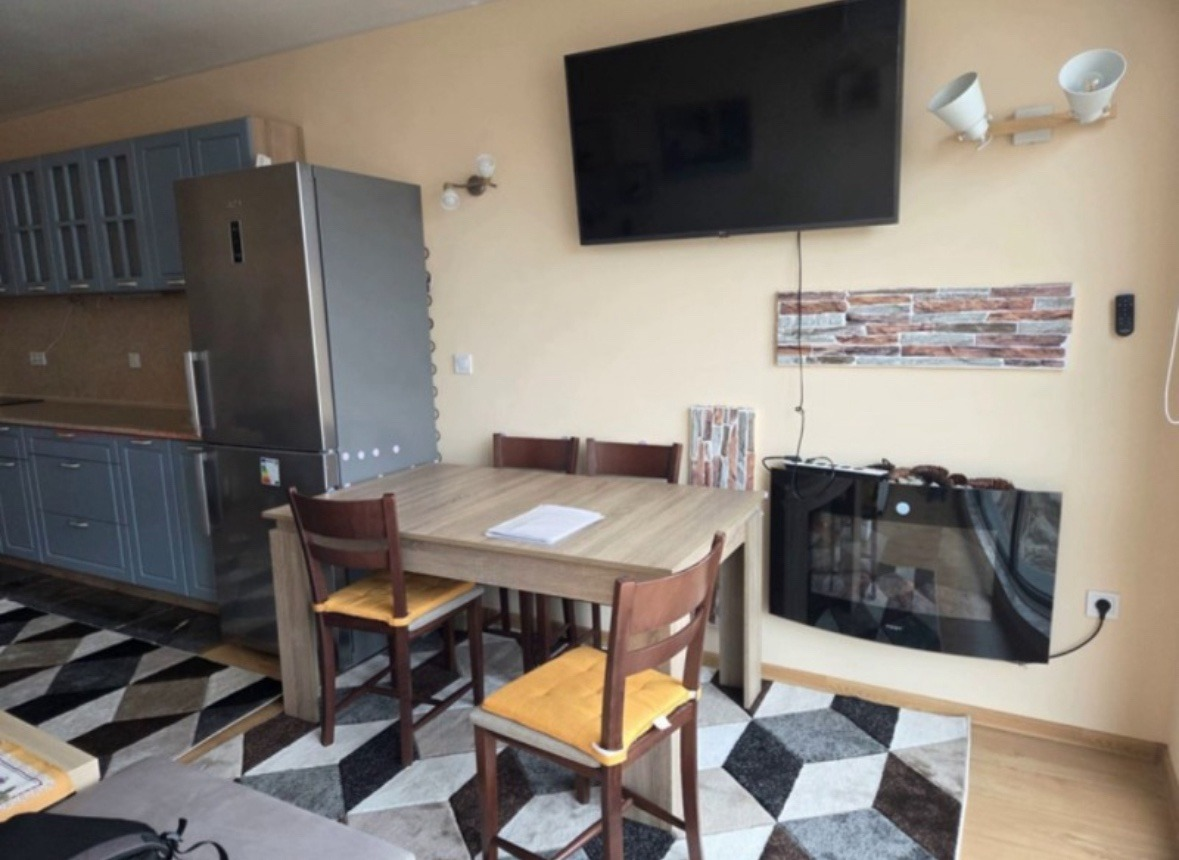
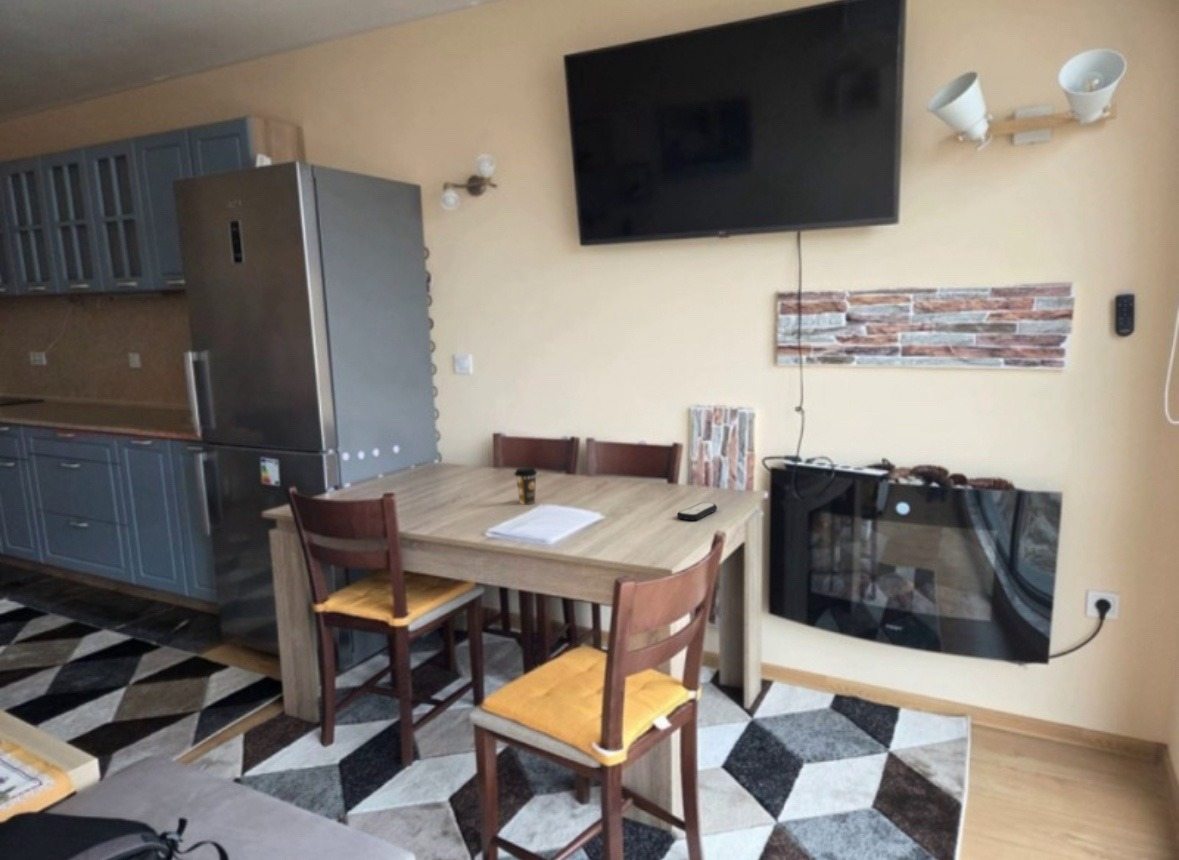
+ coffee cup (526, 486)
+ remote control (698, 511)
